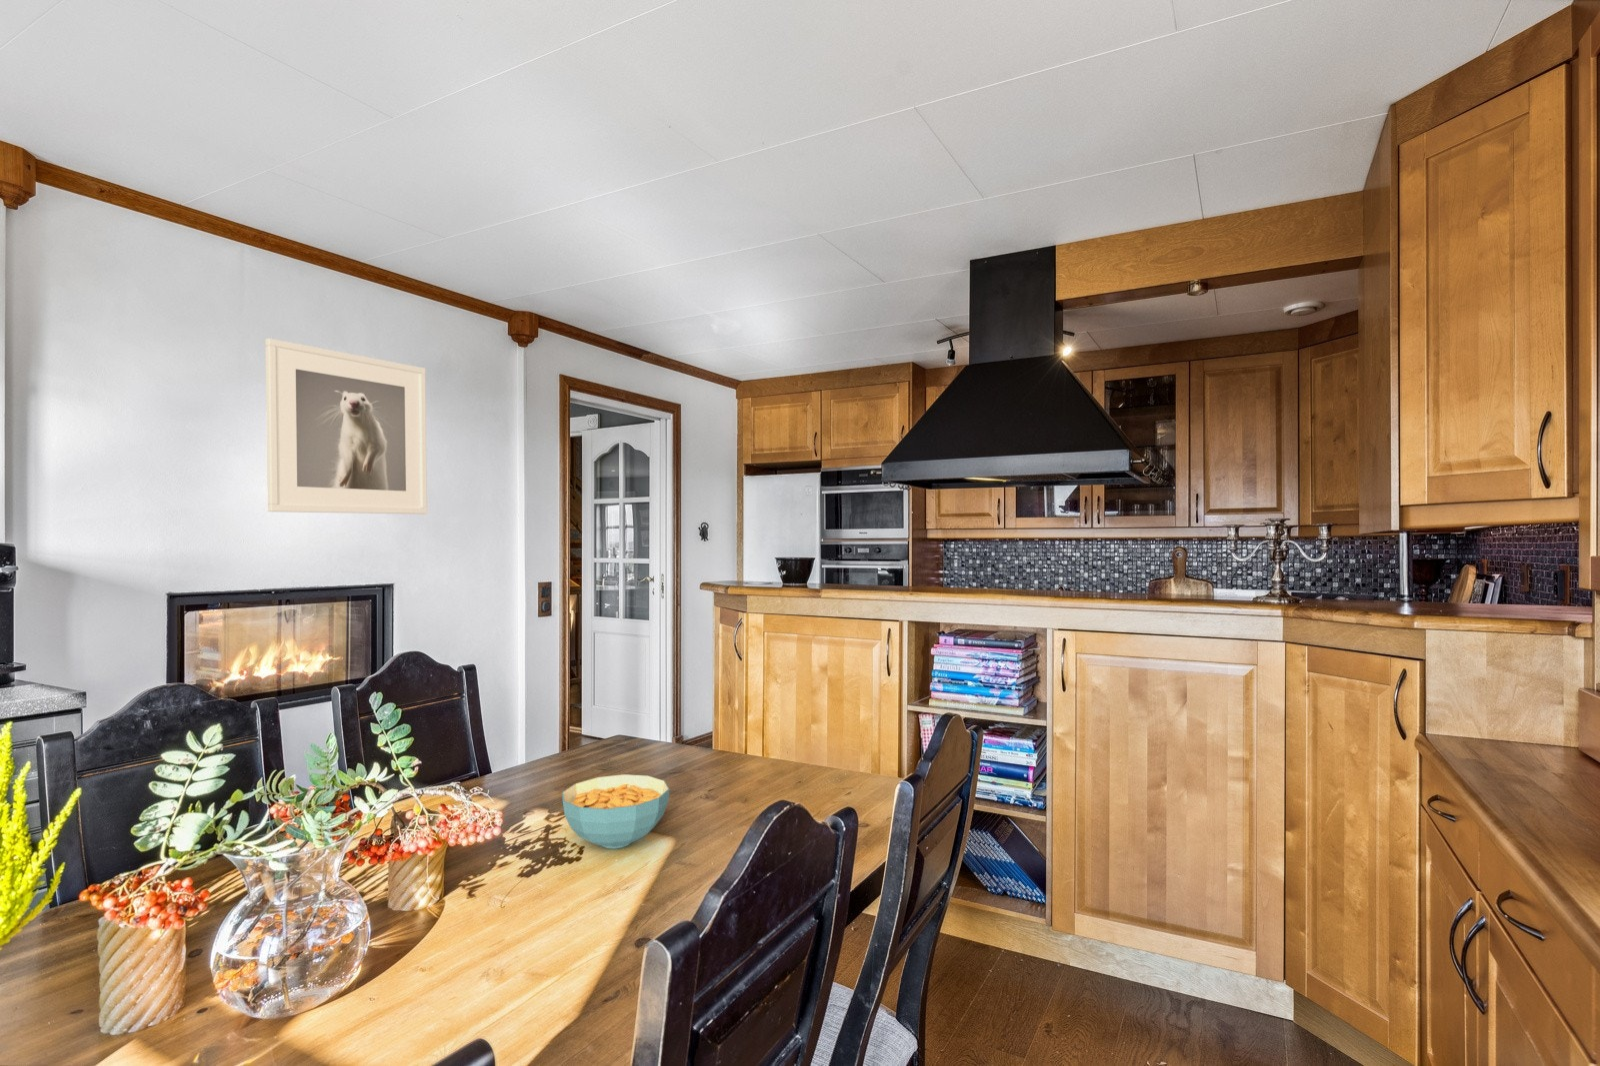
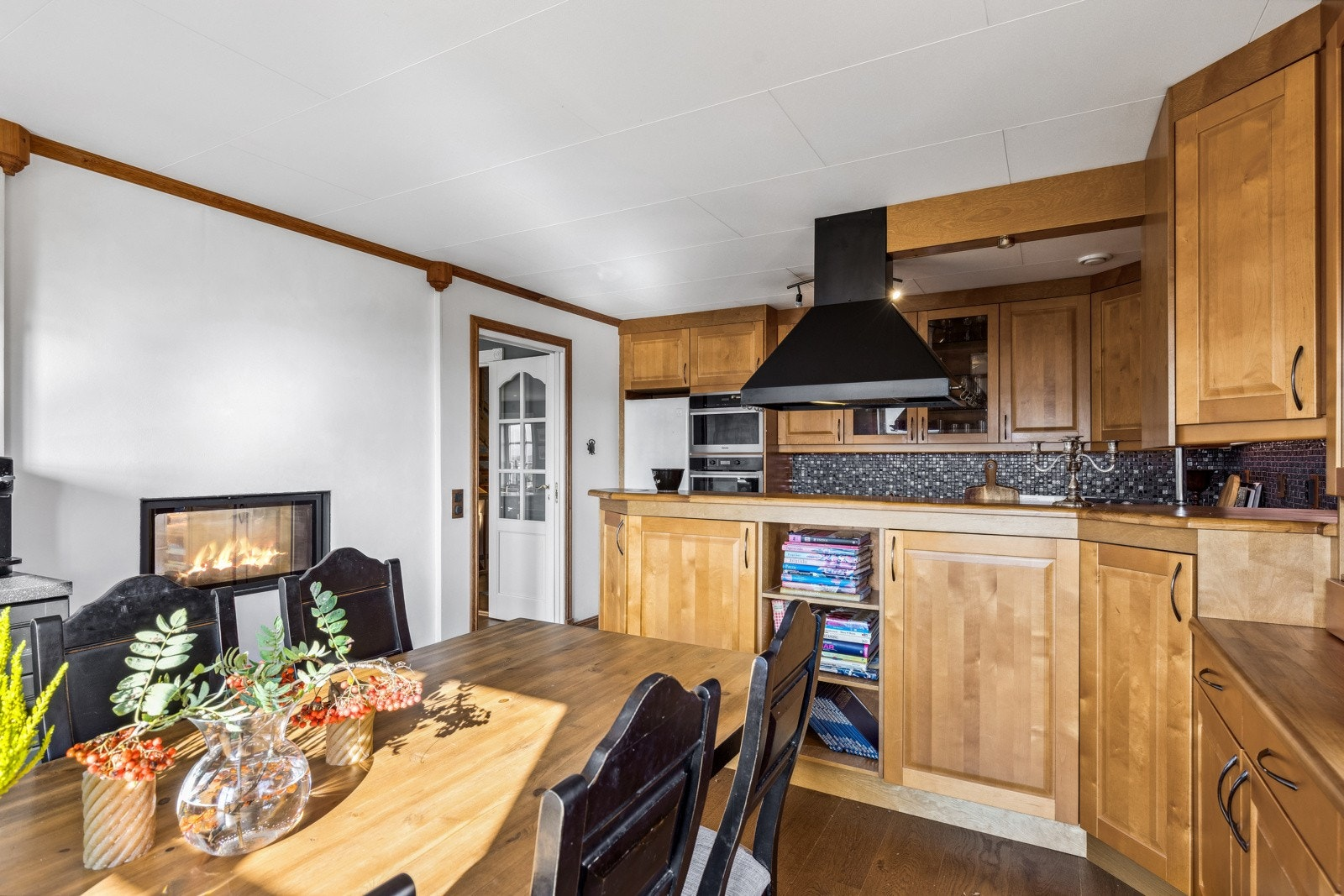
- cereal bowl (615, 816)
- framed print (354, 433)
